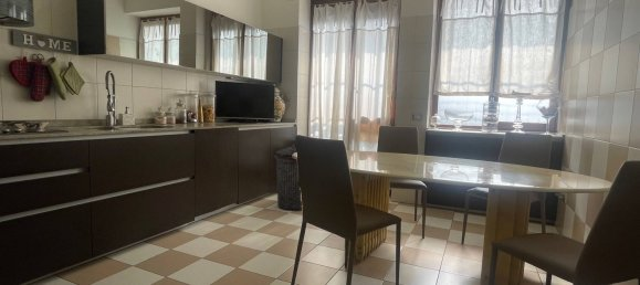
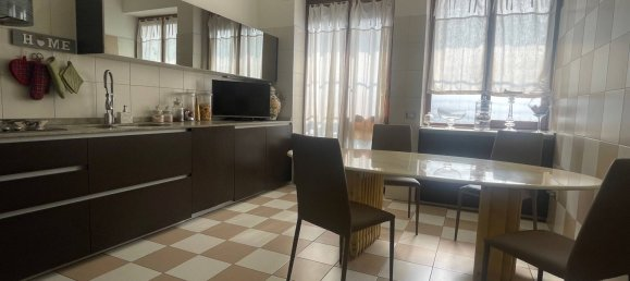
- trash can (294, 175)
